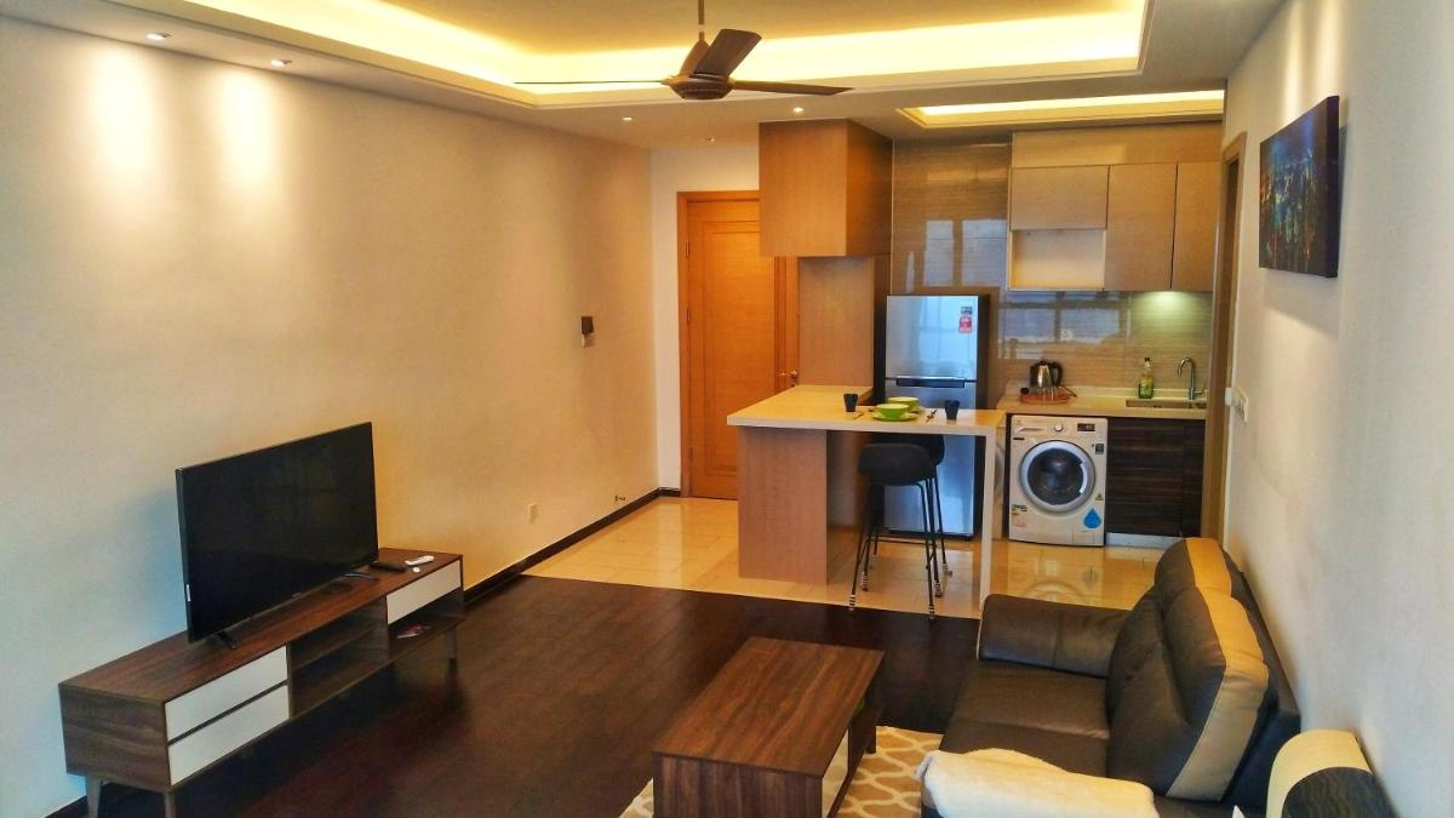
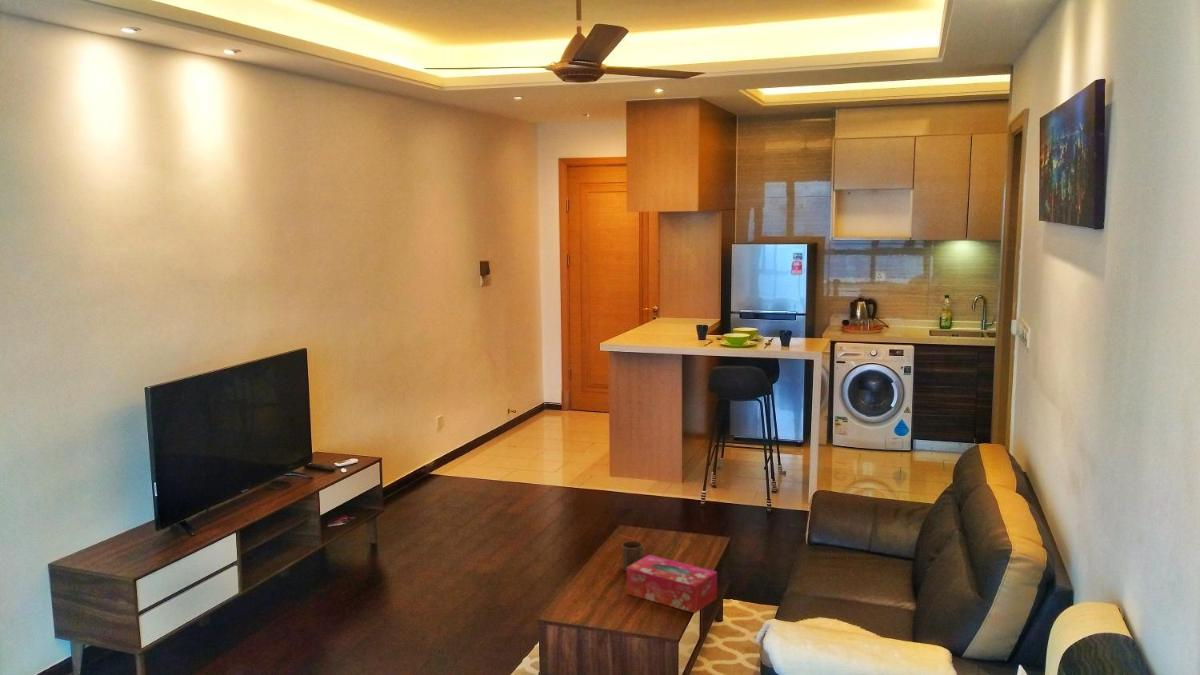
+ tissue box (671, 582)
+ cup (632, 556)
